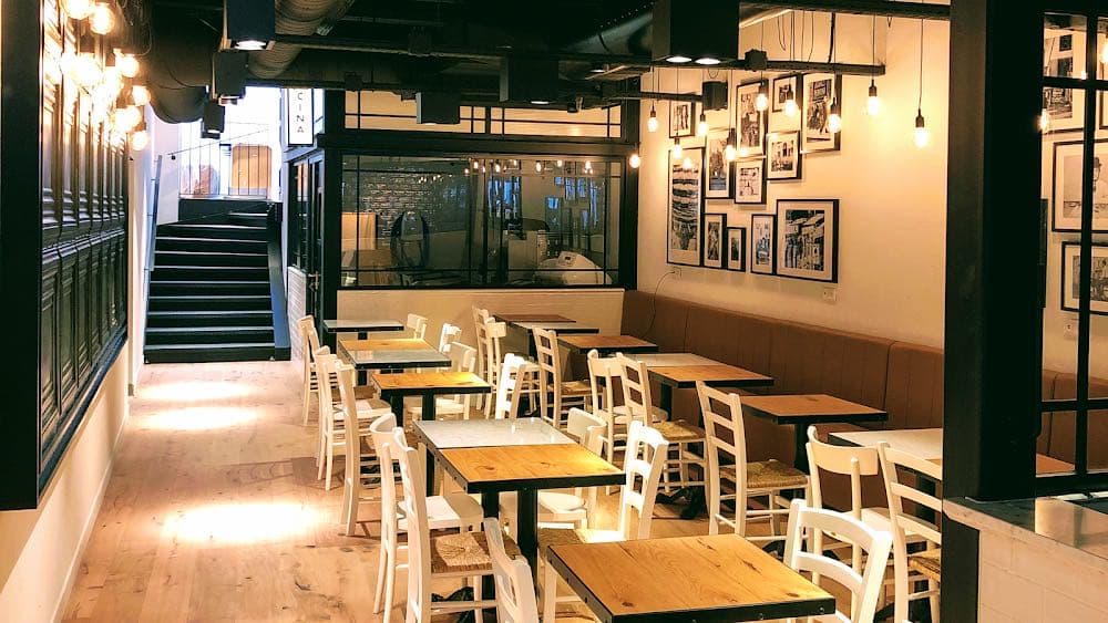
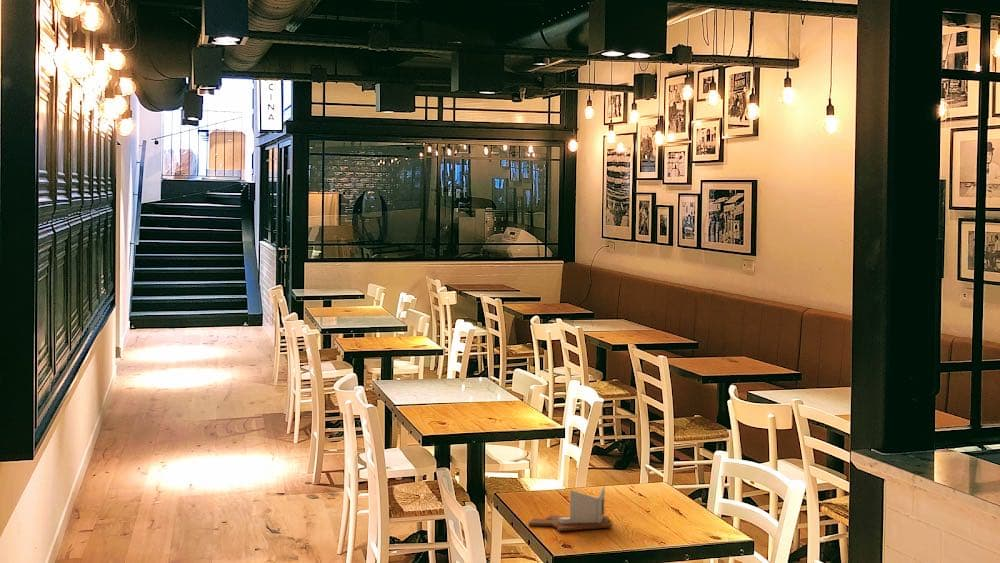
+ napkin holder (573, 504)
